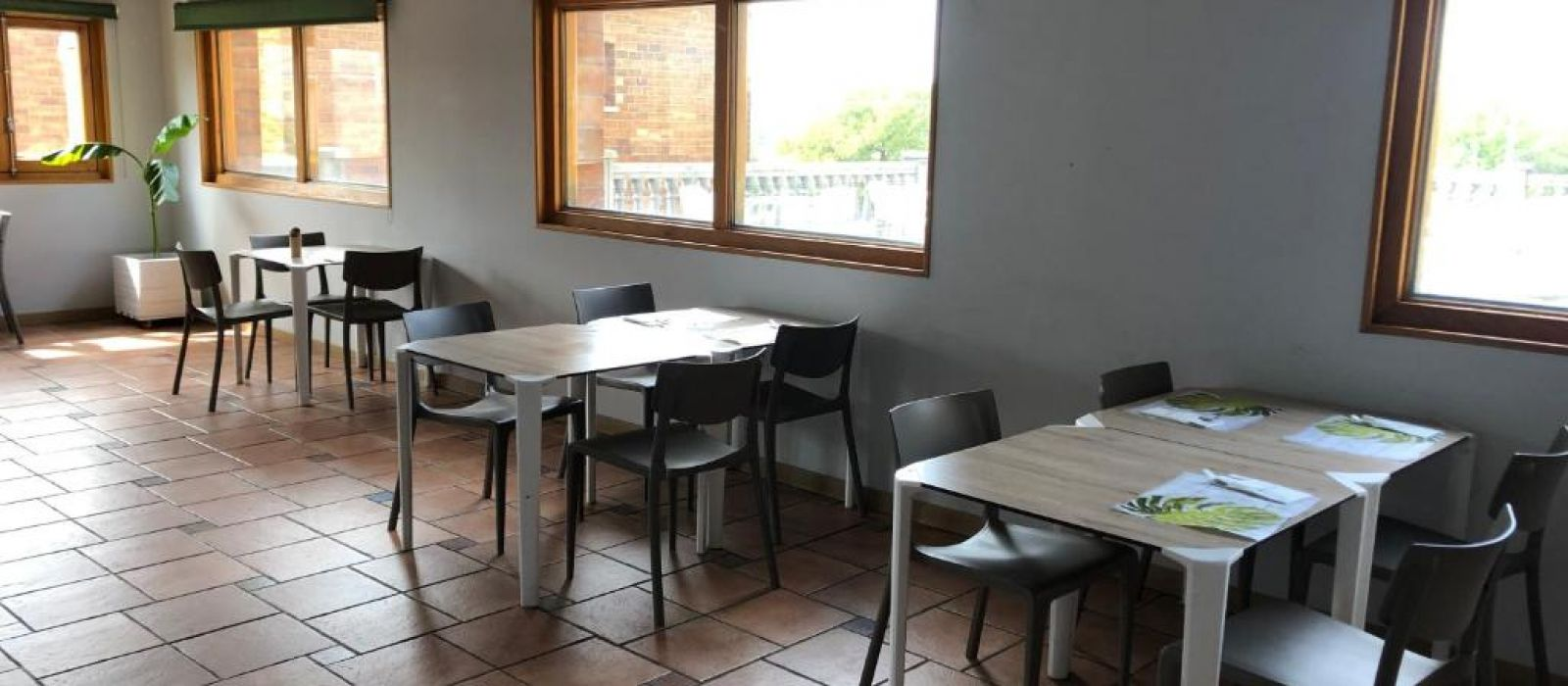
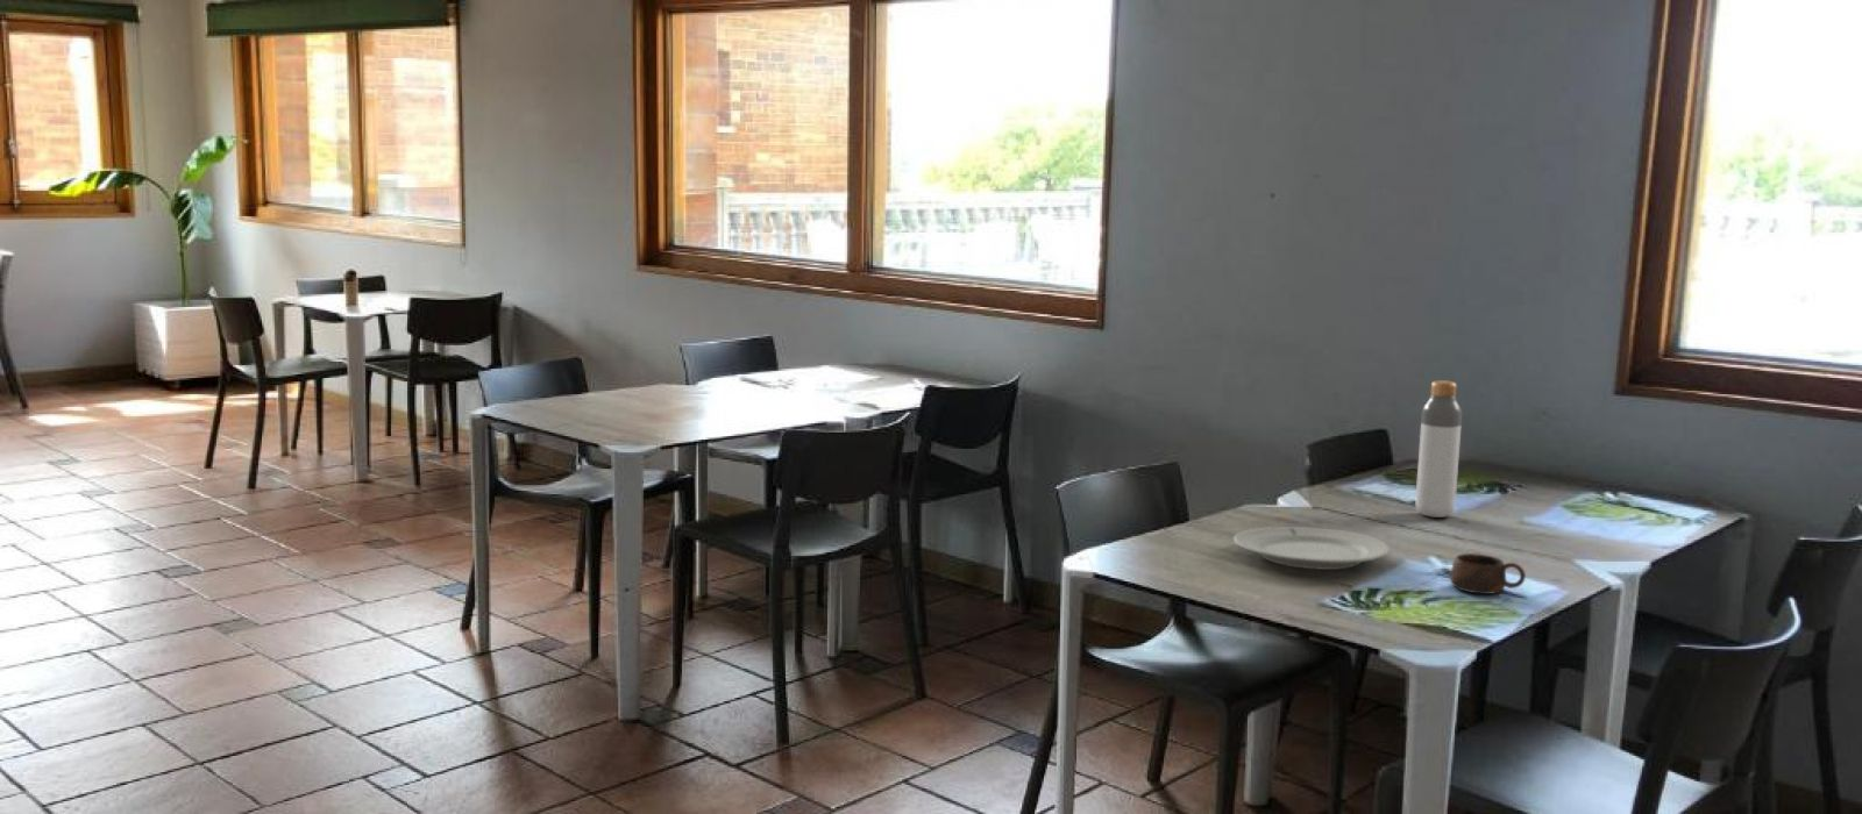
+ chinaware (1309, 549)
+ bottle (1438, 447)
+ cup (1486, 574)
